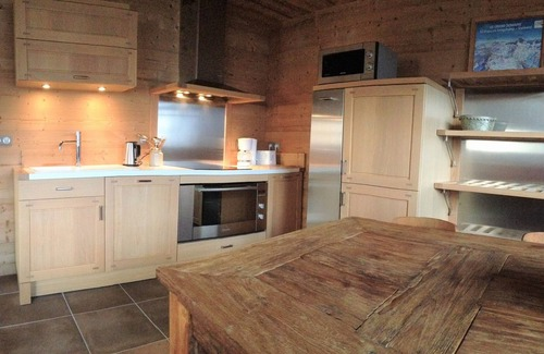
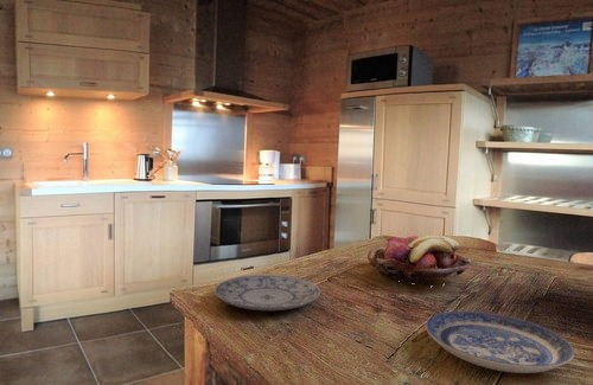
+ plate (495, 344)
+ fruit basket (417, 256)
+ plate (267, 294)
